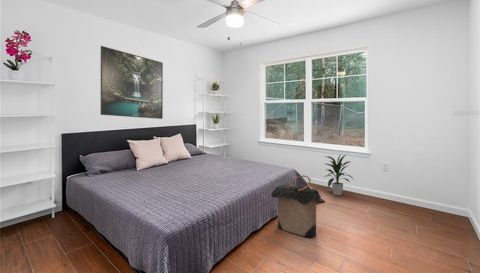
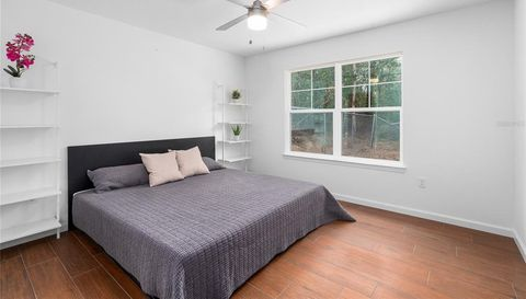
- indoor plant (336, 173)
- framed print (134, 86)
- laundry hamper (295, 203)
